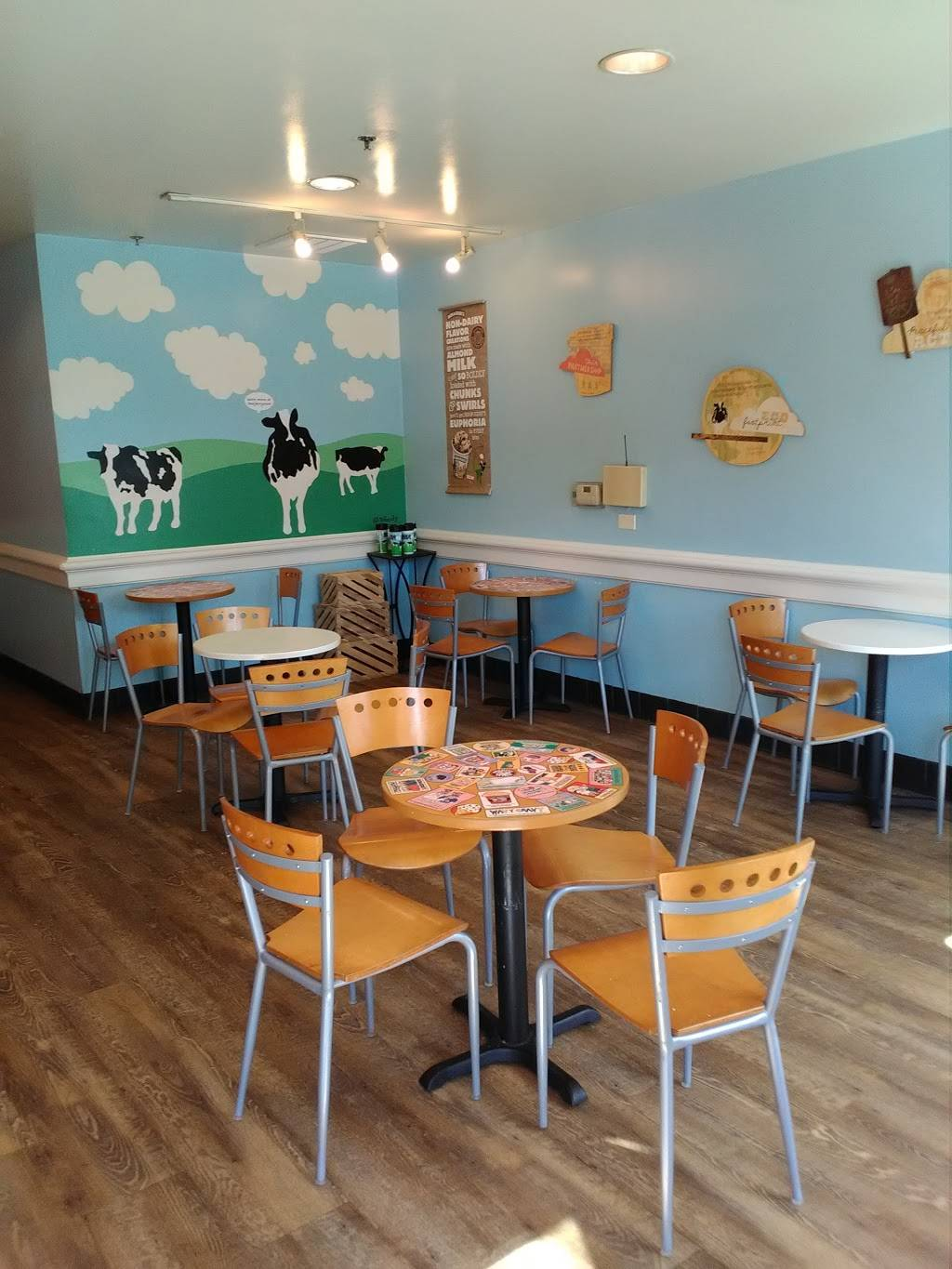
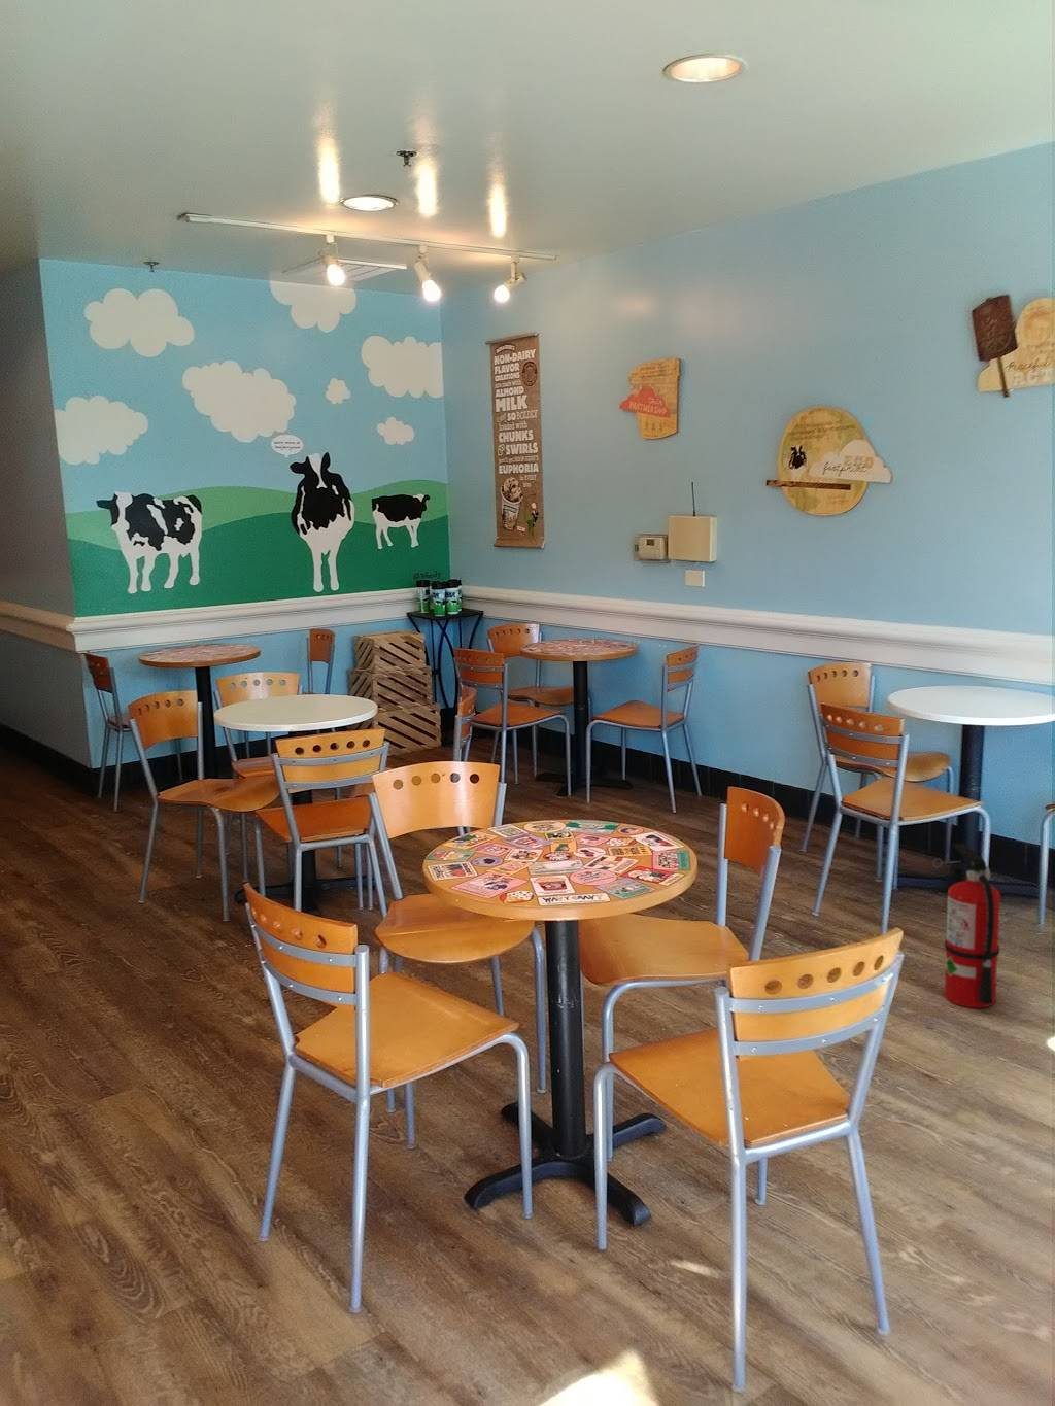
+ fire extinguisher (963, 926)
